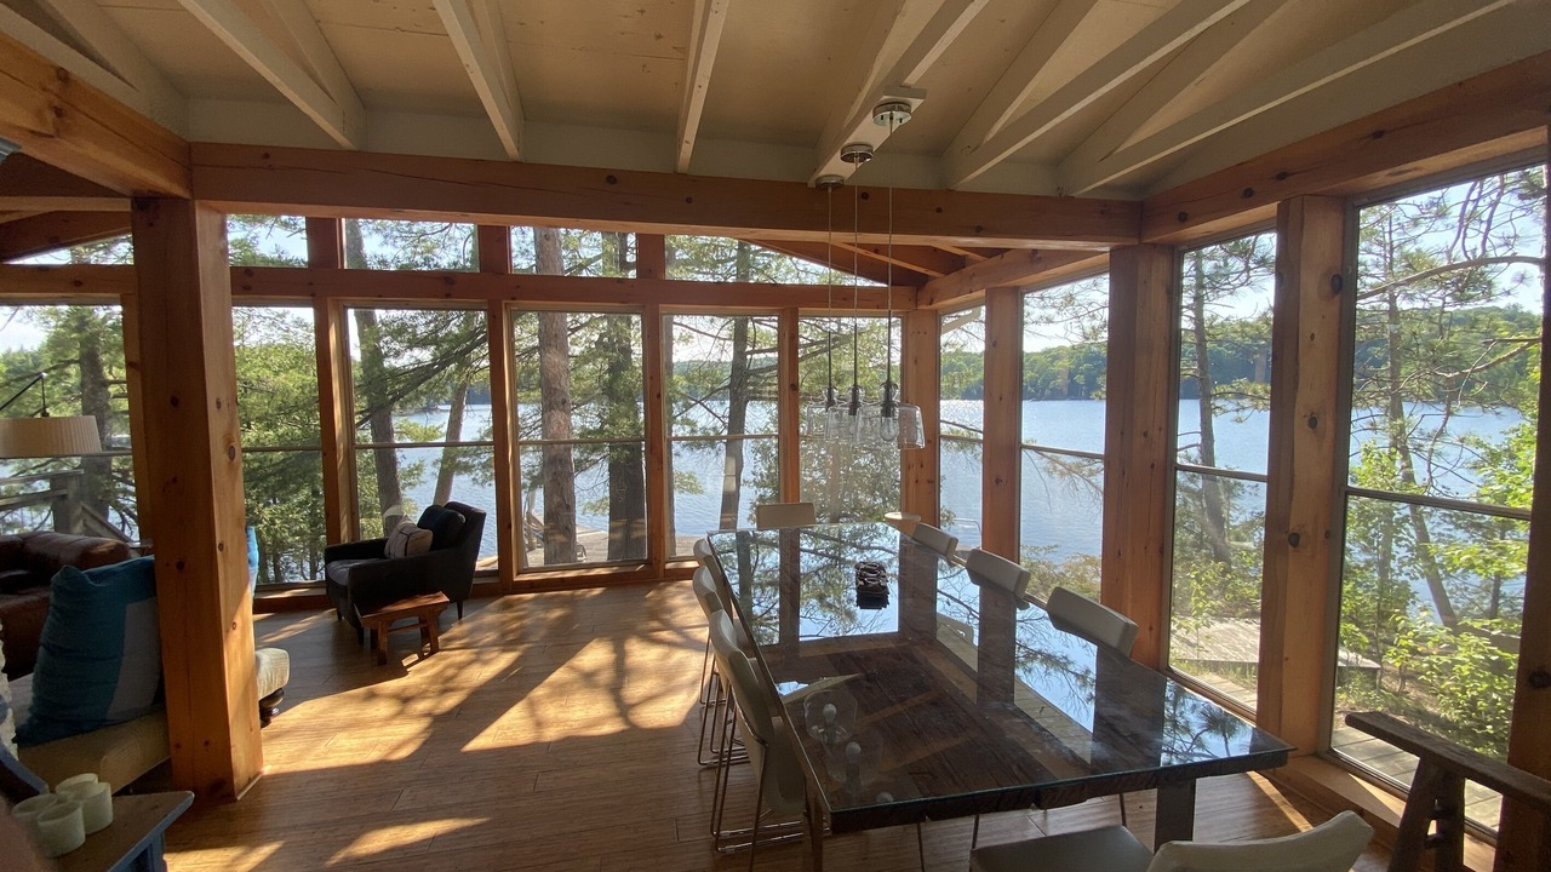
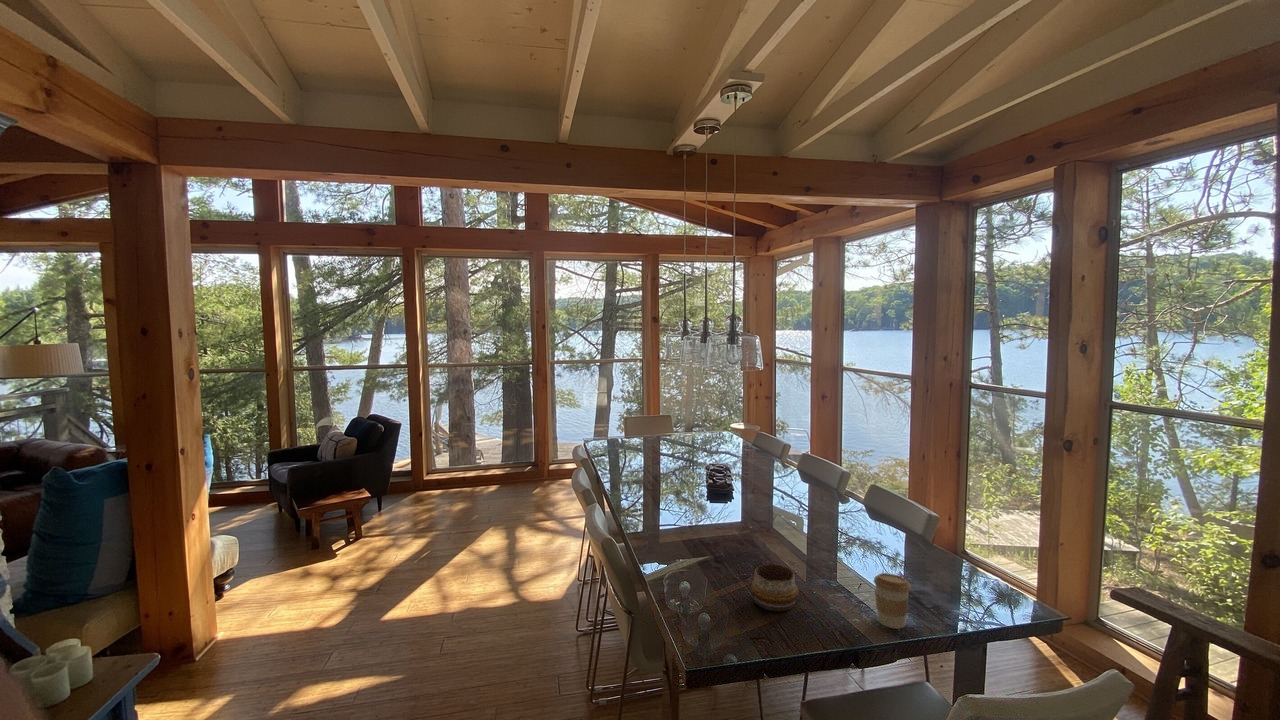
+ coffee cup (891, 599)
+ decorative bowl (774, 587)
